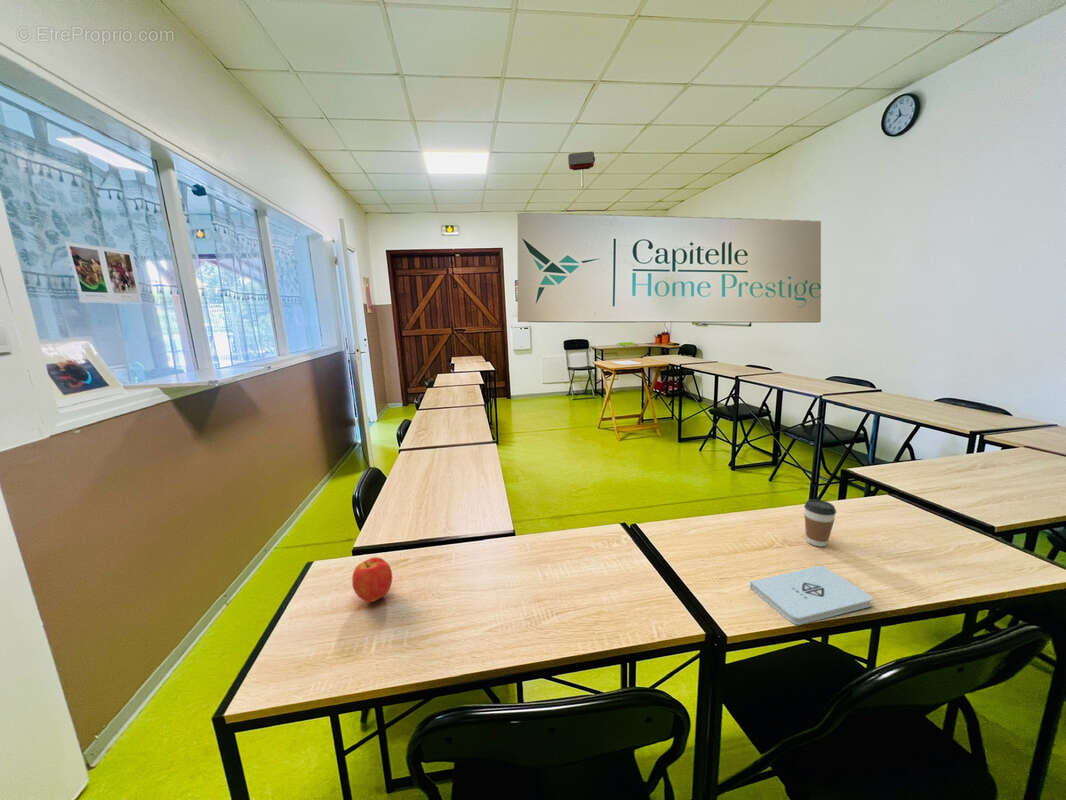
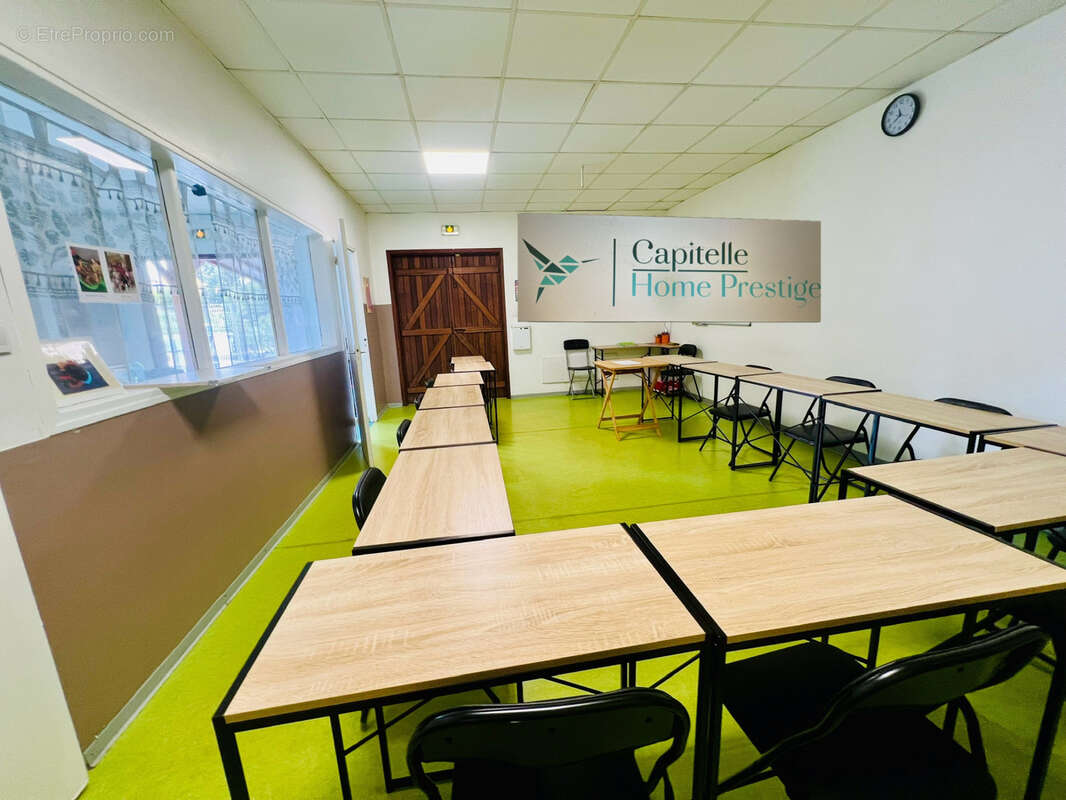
- notepad (809, 592)
- apple (372, 579)
- projector (581, 161)
- coffee cup (818, 523)
